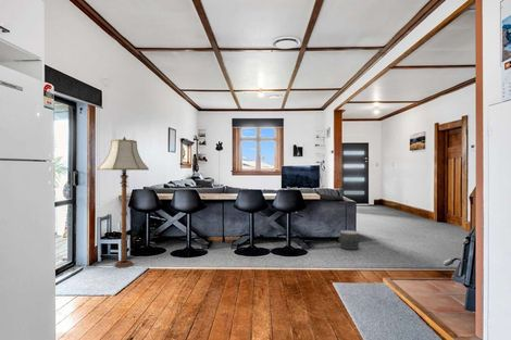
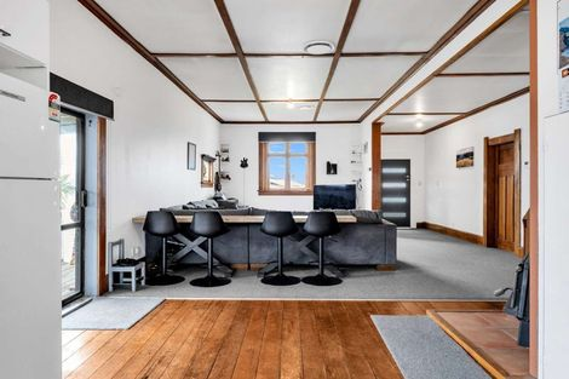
- planter (349, 239)
- floor lamp (123, 200)
